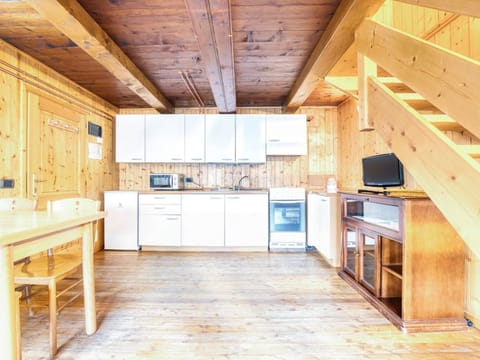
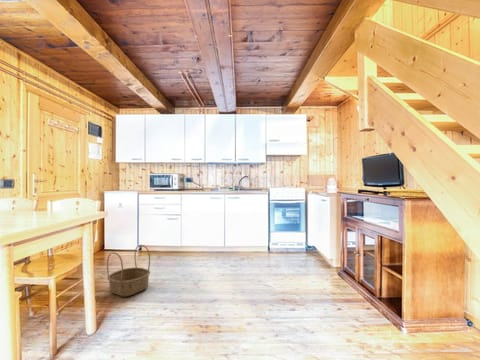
+ basket (129, 269)
